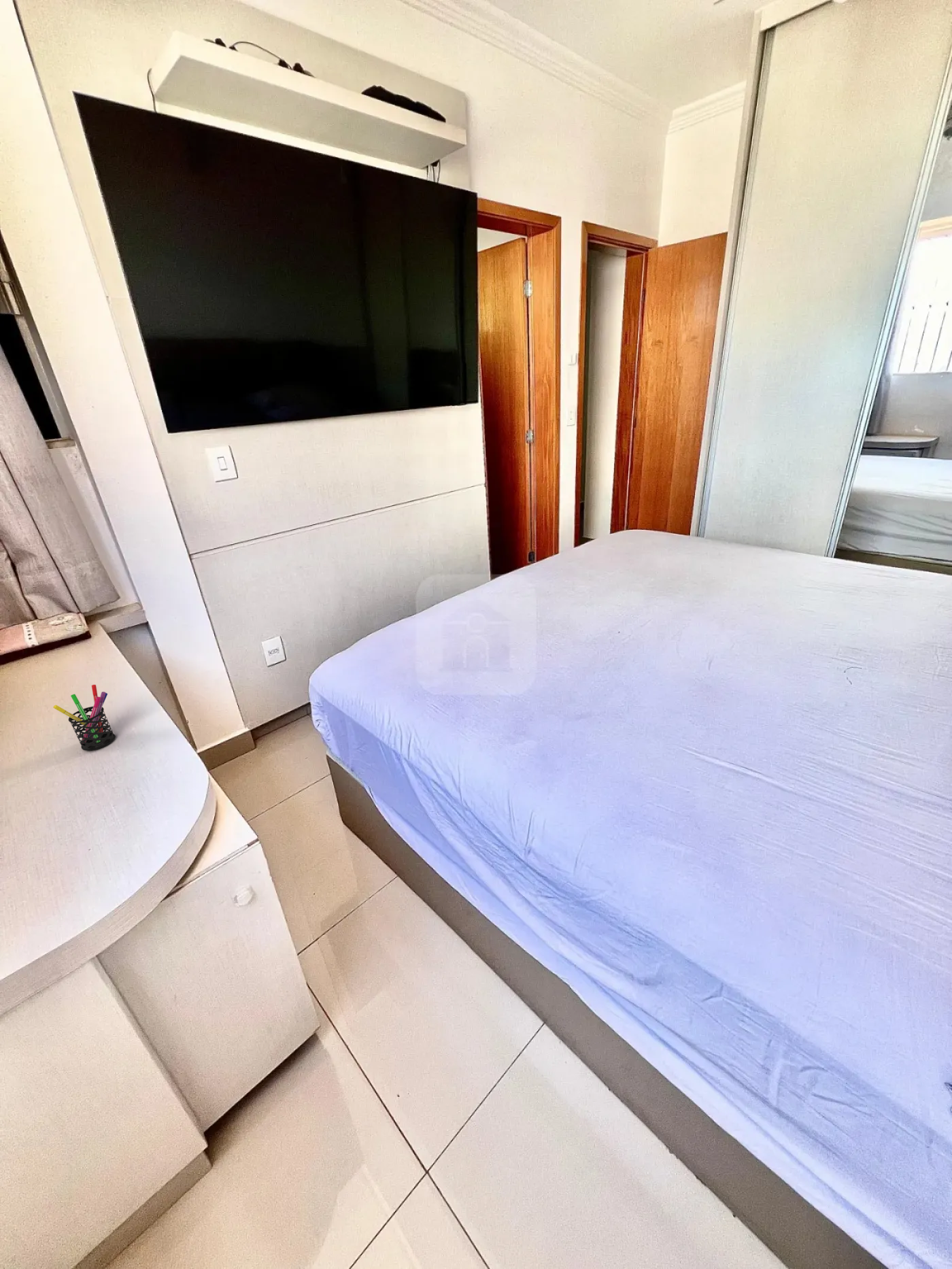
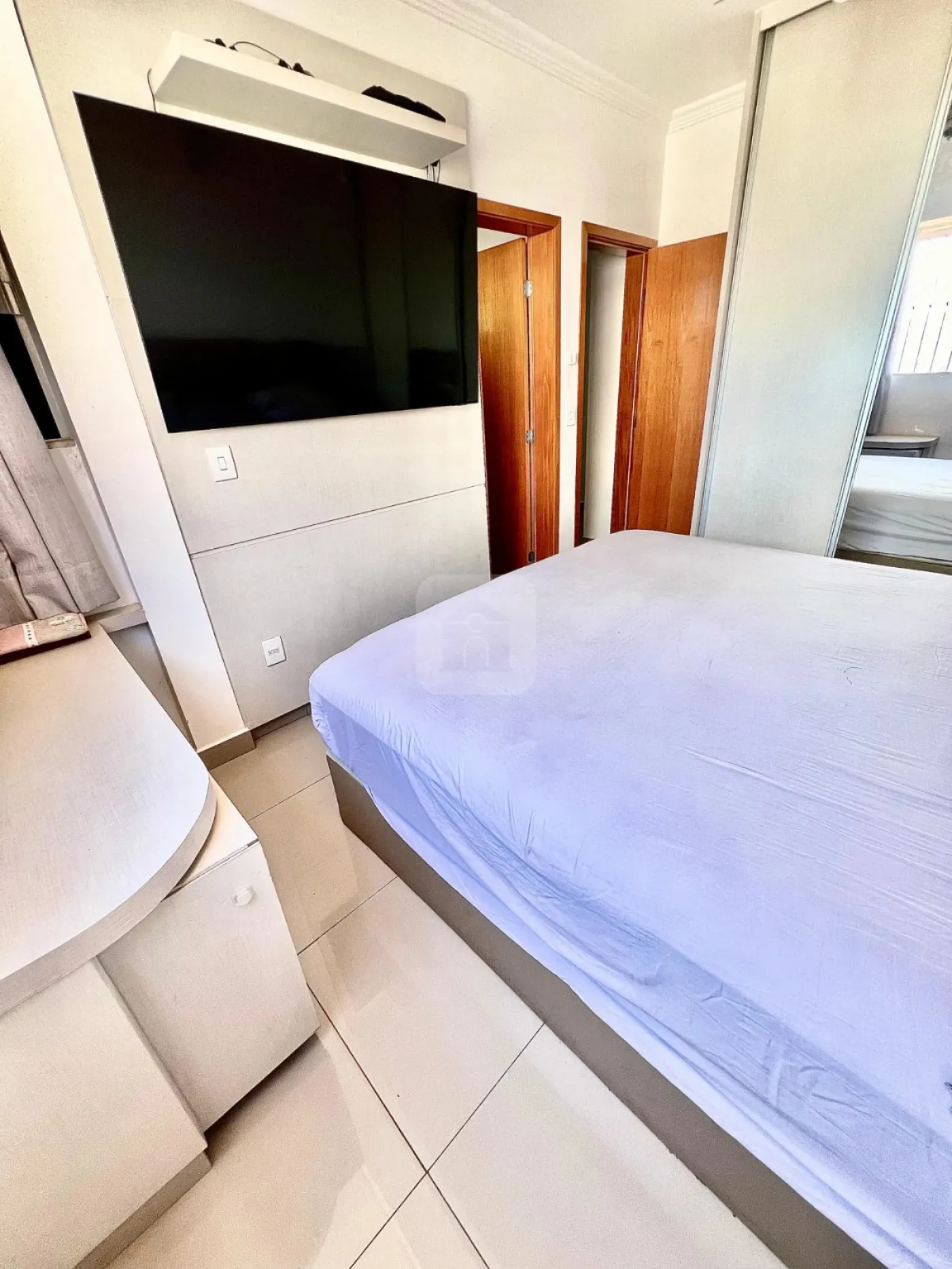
- pen holder (88, 715)
